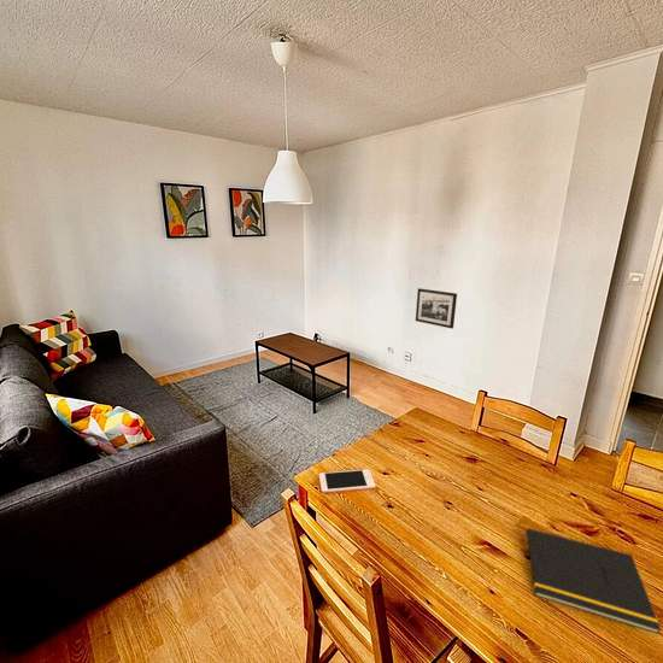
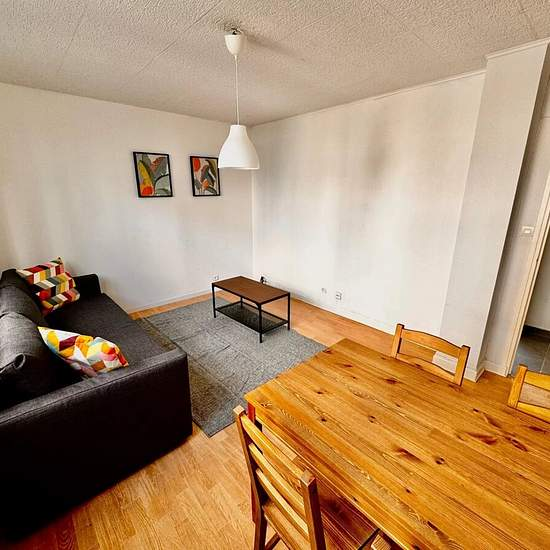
- picture frame (435, 307)
- cell phone (346, 480)
- notepad (585, 574)
